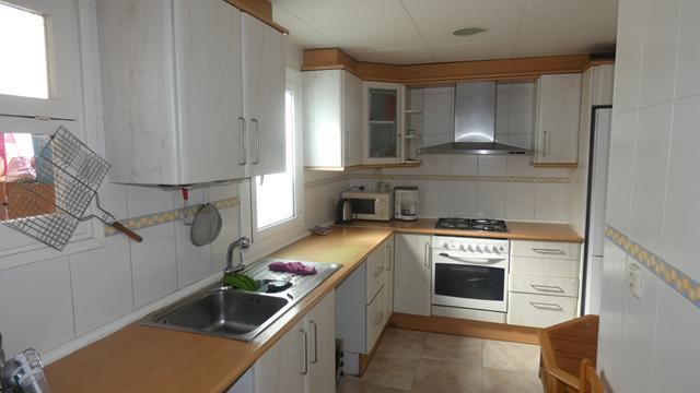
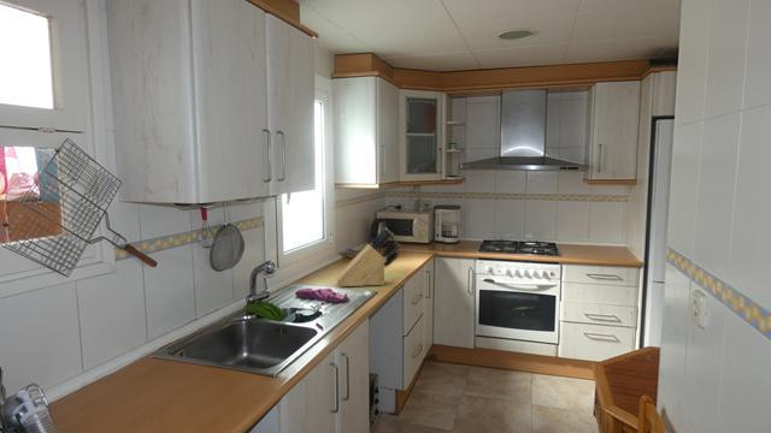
+ knife block (367, 256)
